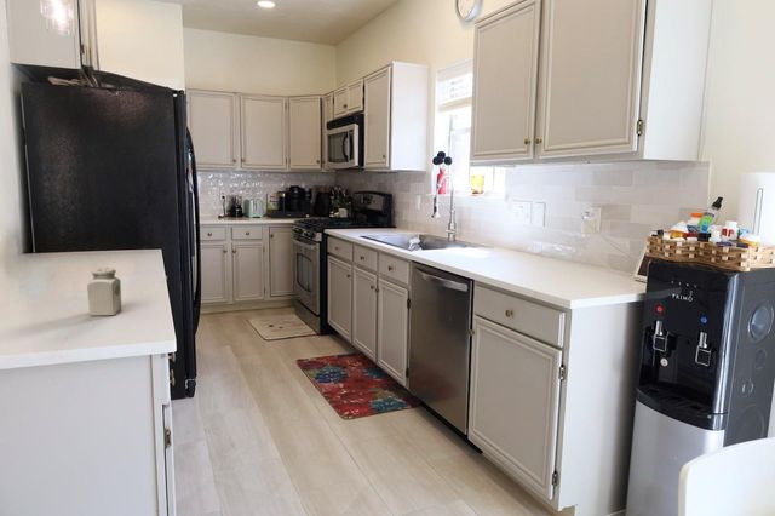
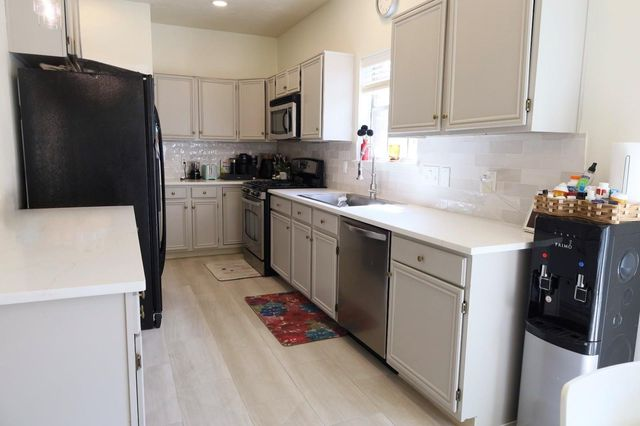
- salt shaker (104, 291)
